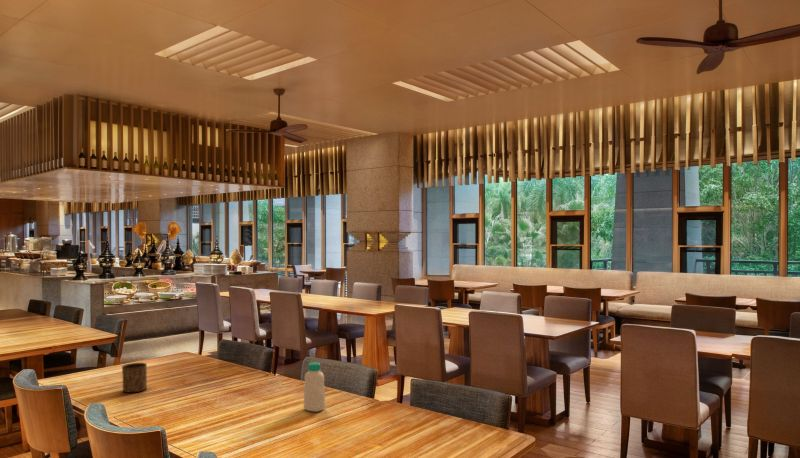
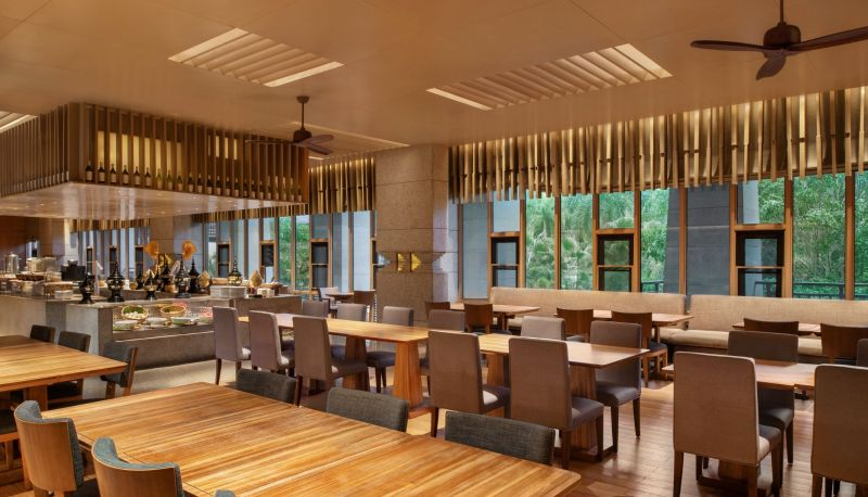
- cup (134, 377)
- bottle (314, 386)
